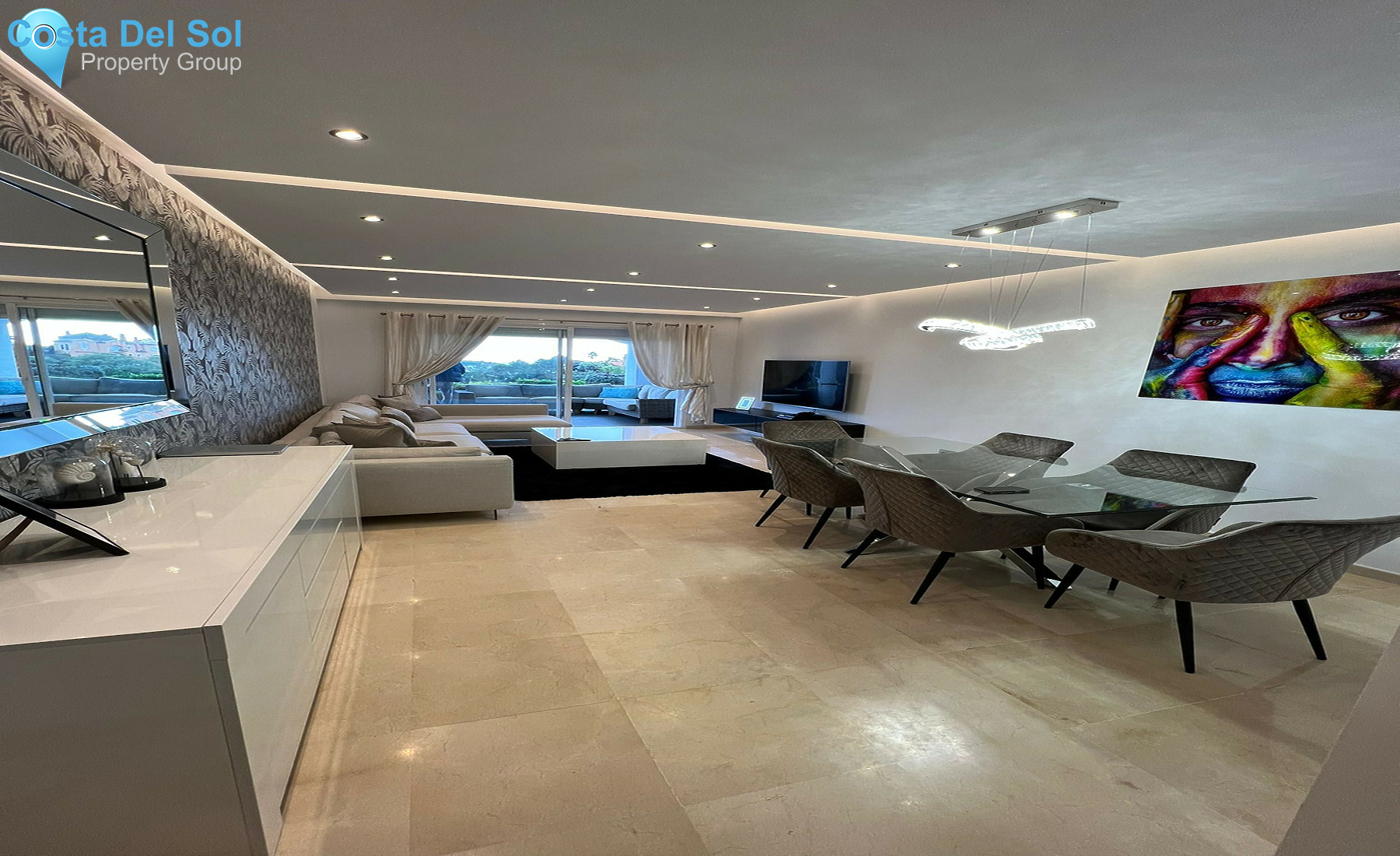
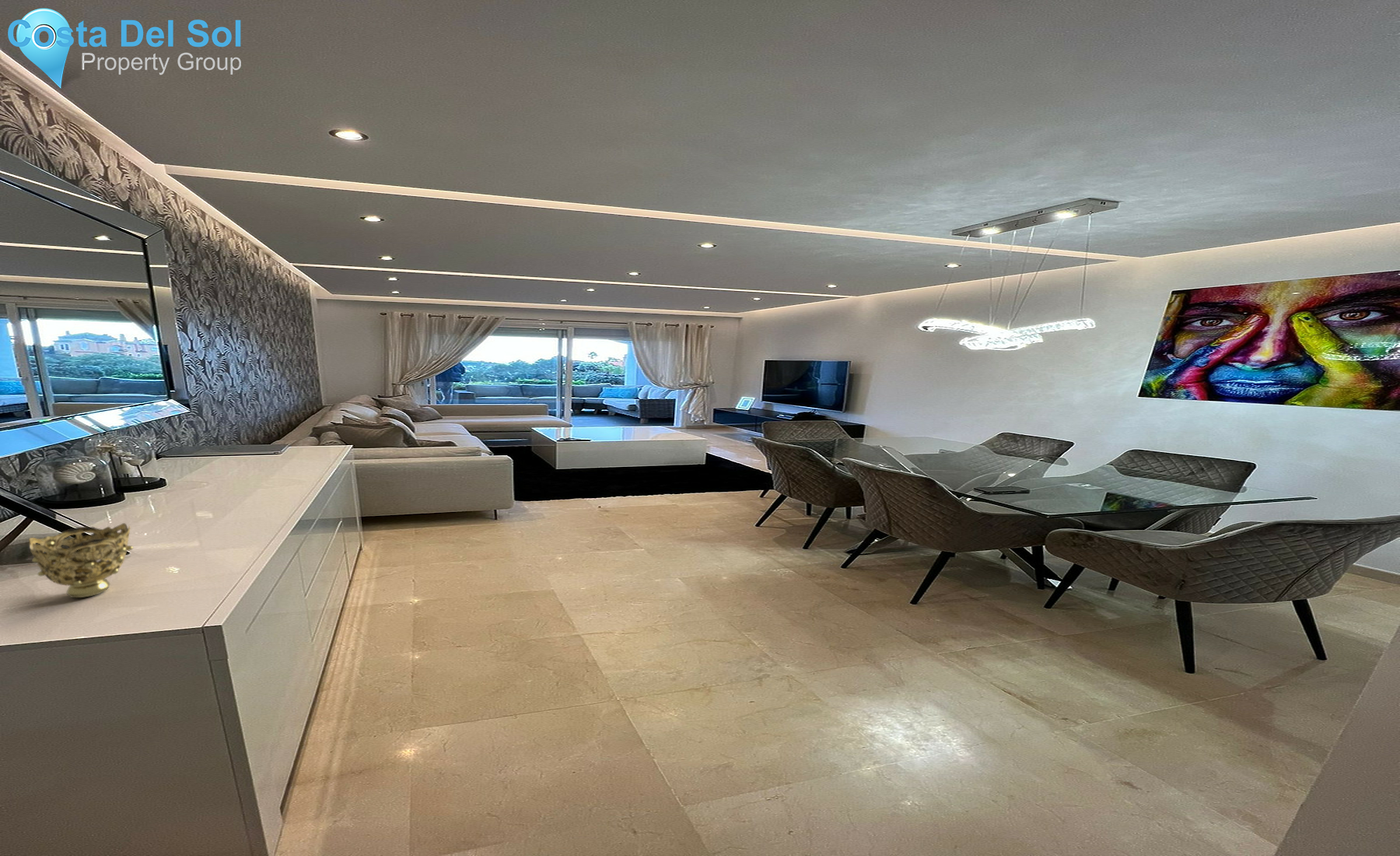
+ decorative bowl (86, 563)
